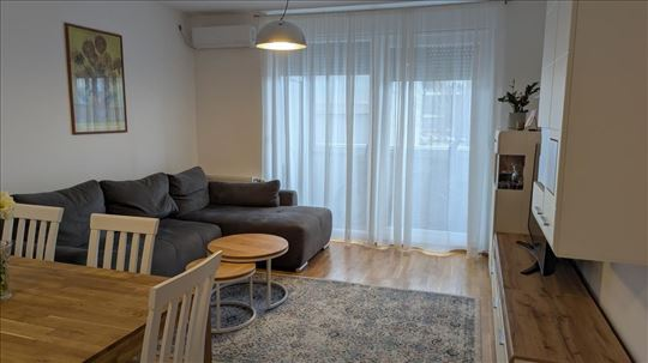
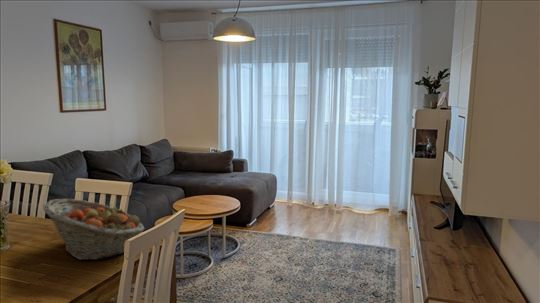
+ fruit basket (95, 223)
